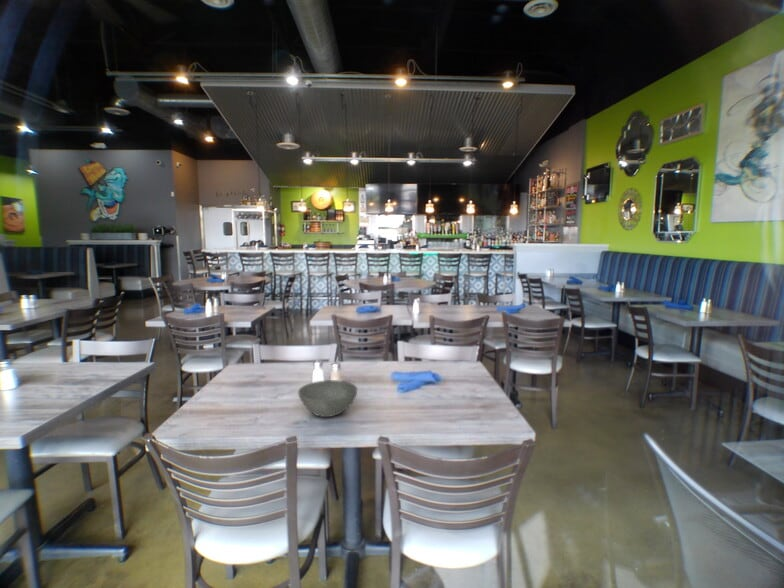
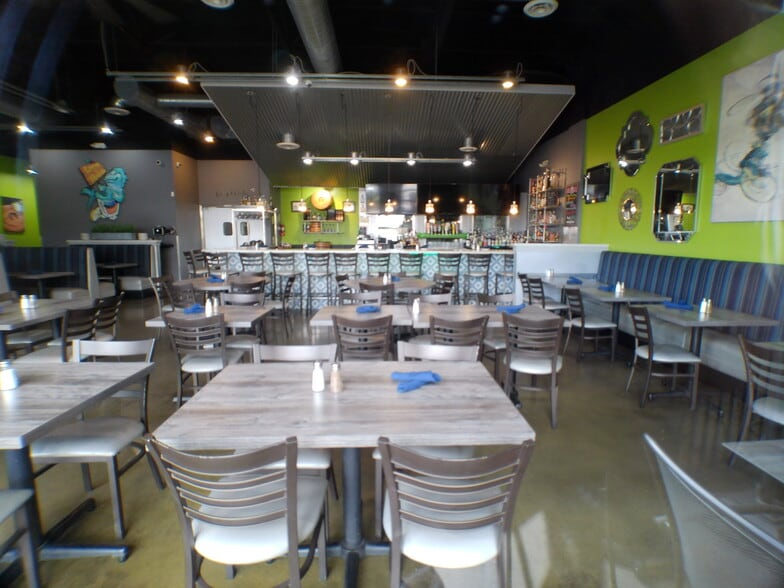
- bowl (328, 400)
